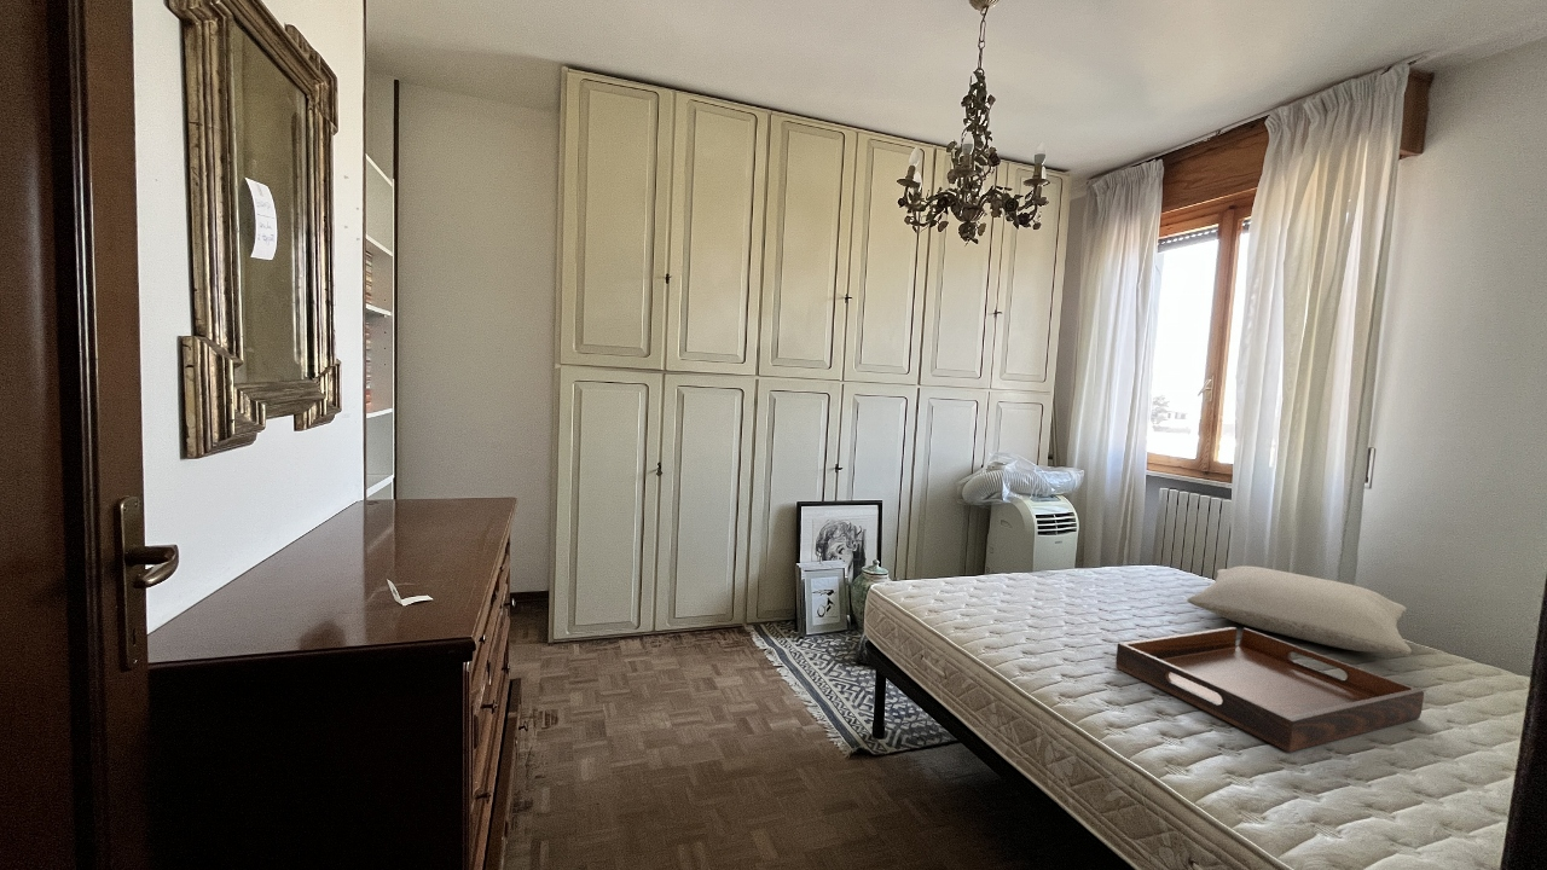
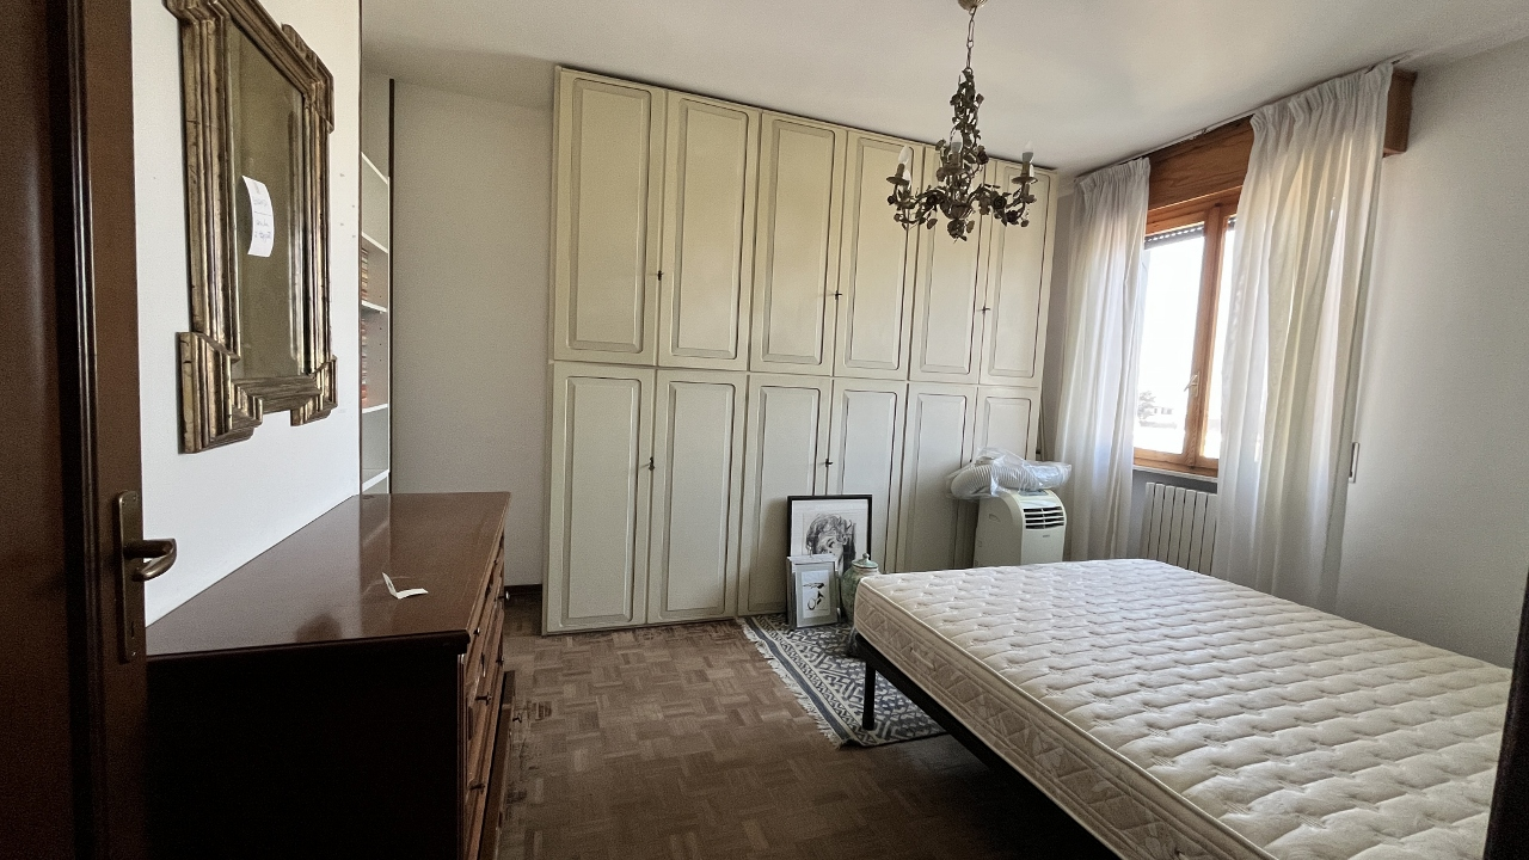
- pillow (1297, 604)
- serving tray (1259, 678)
